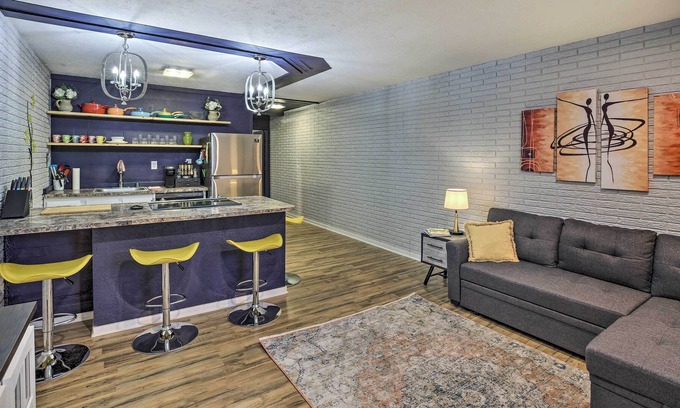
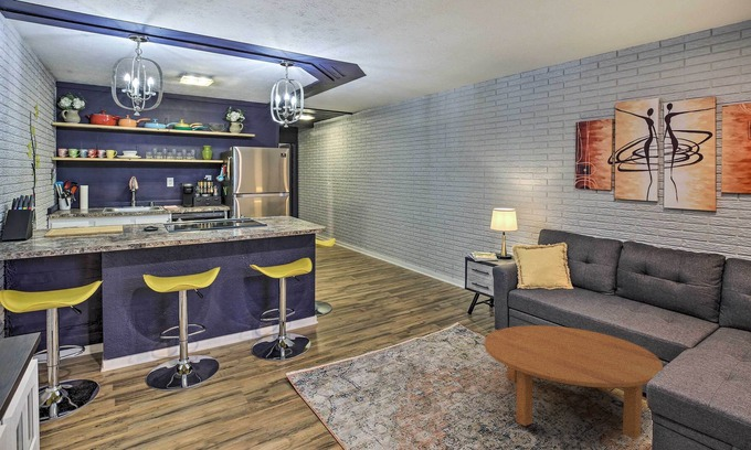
+ coffee table (565, 376)
